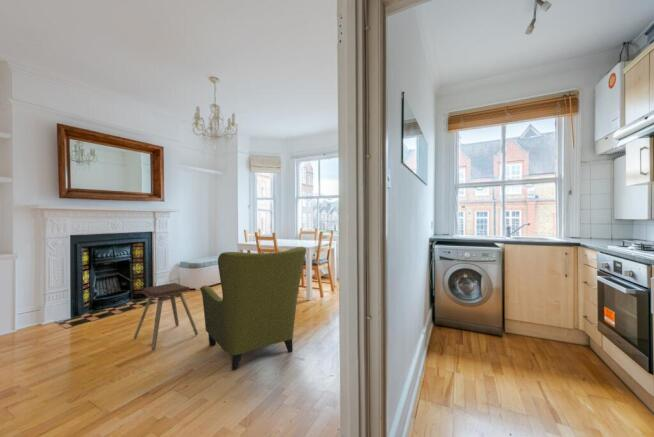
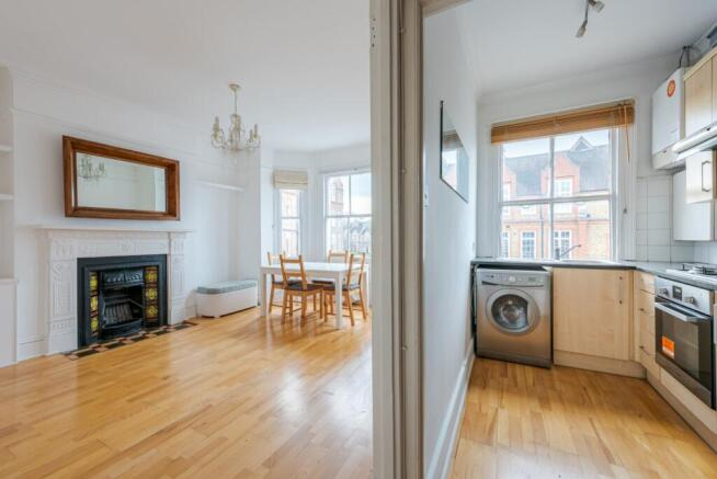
- armchair (255, 298)
- music stool (161, 309)
